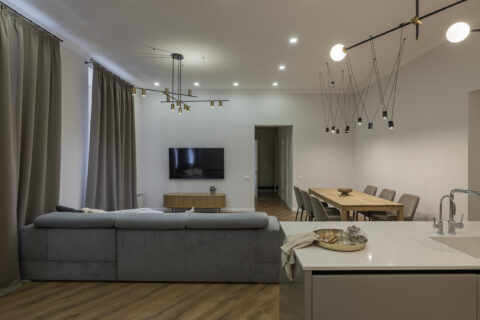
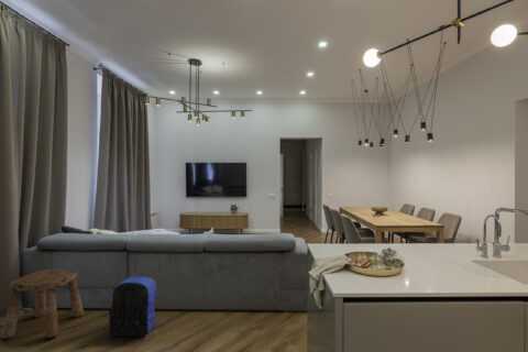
+ stool (45, 300)
+ backpack (134, 301)
